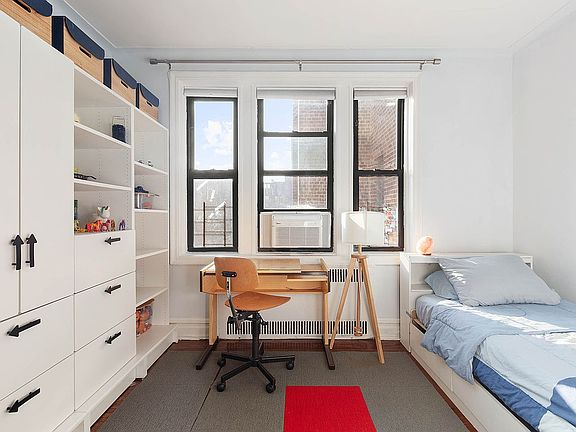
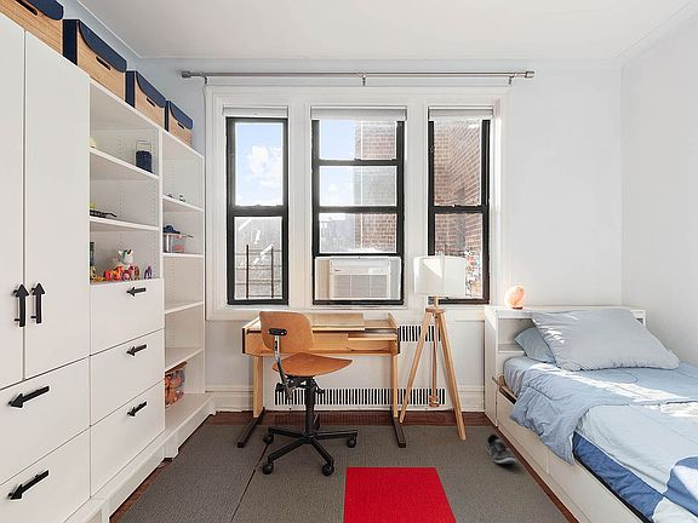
+ shoe (500, 449)
